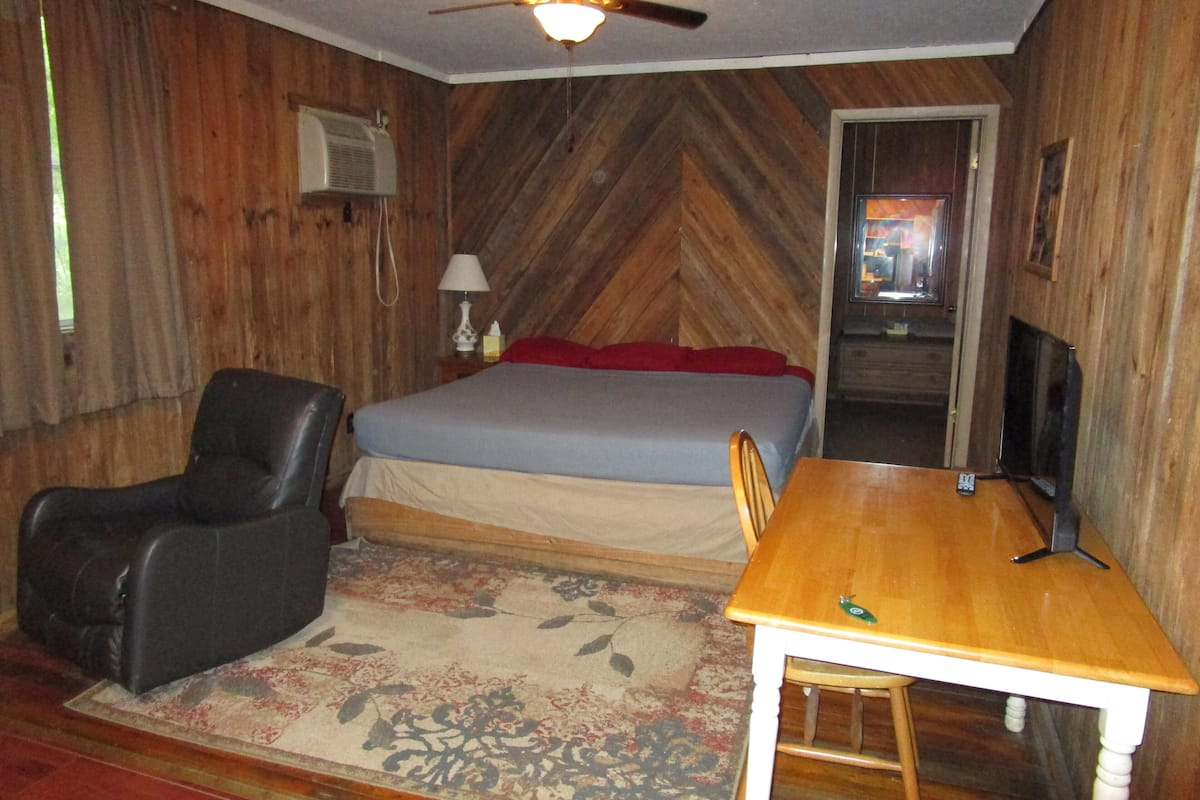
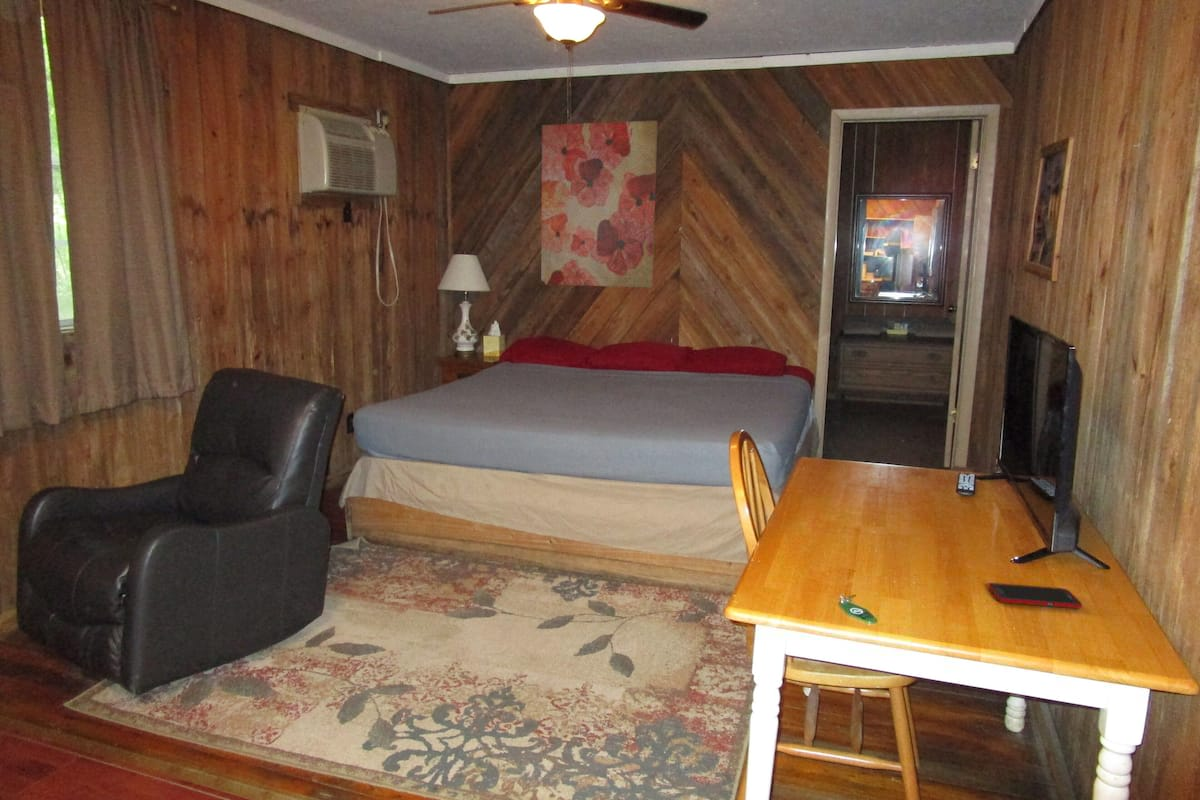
+ wall art (597, 205)
+ cell phone (1033, 595)
